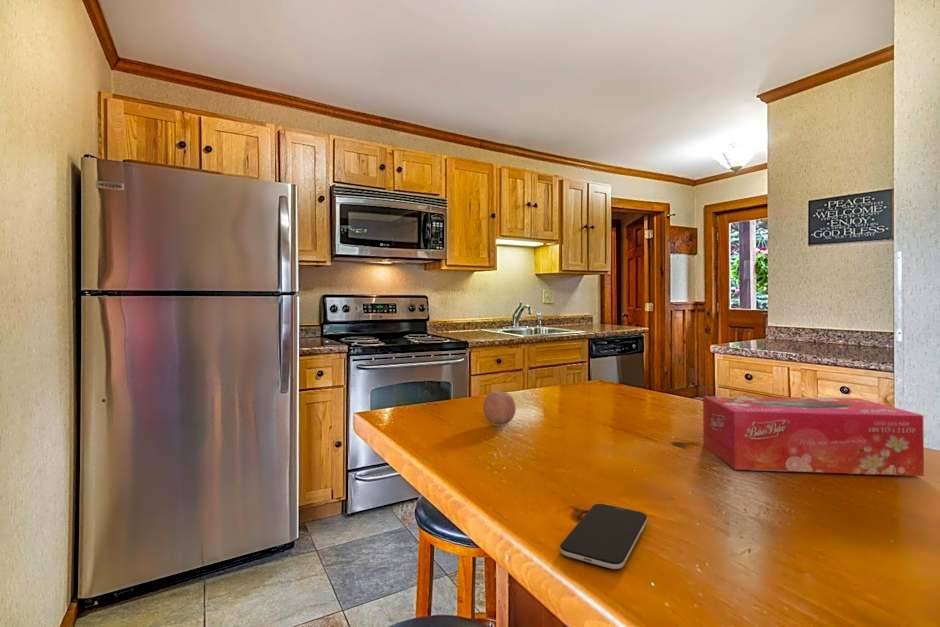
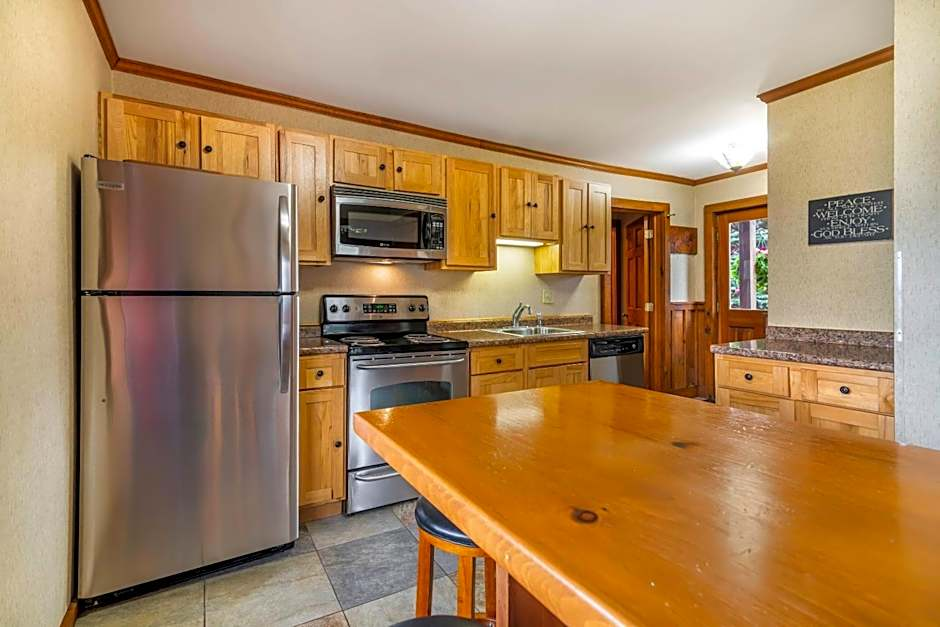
- fruit (499, 408)
- smartphone (606, 532)
- tissue box (801, 431)
